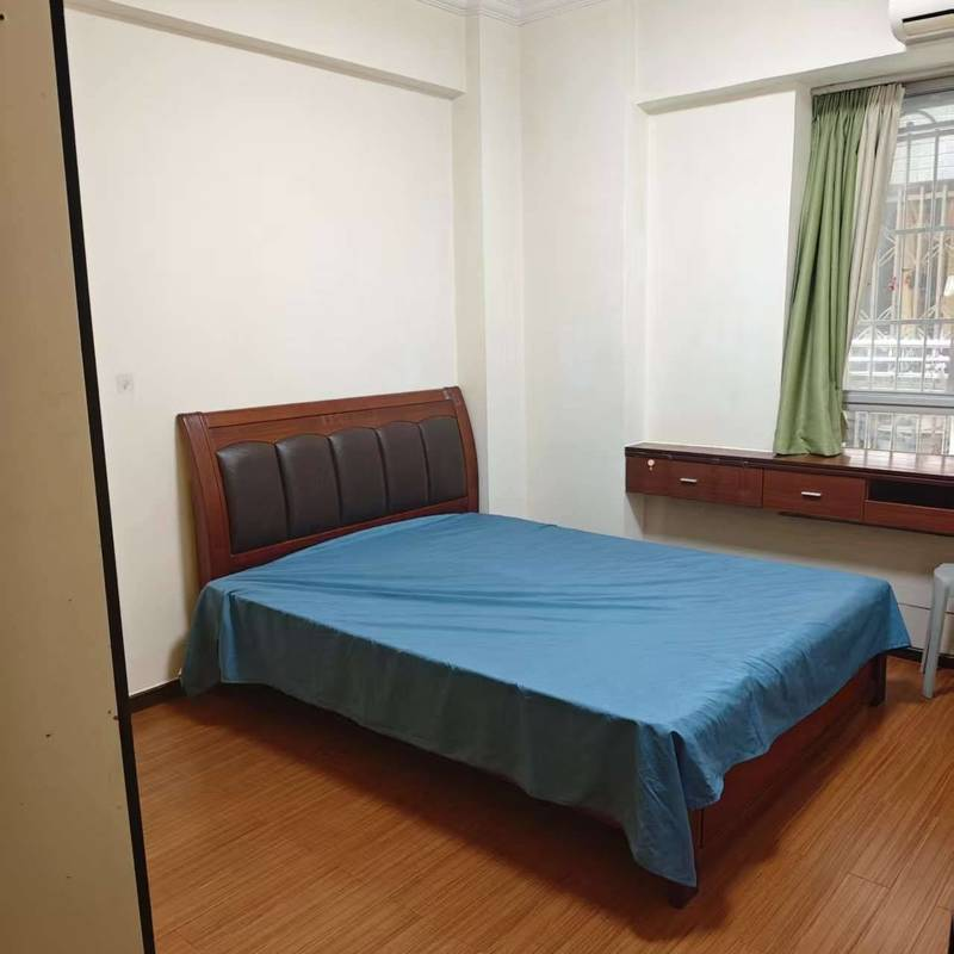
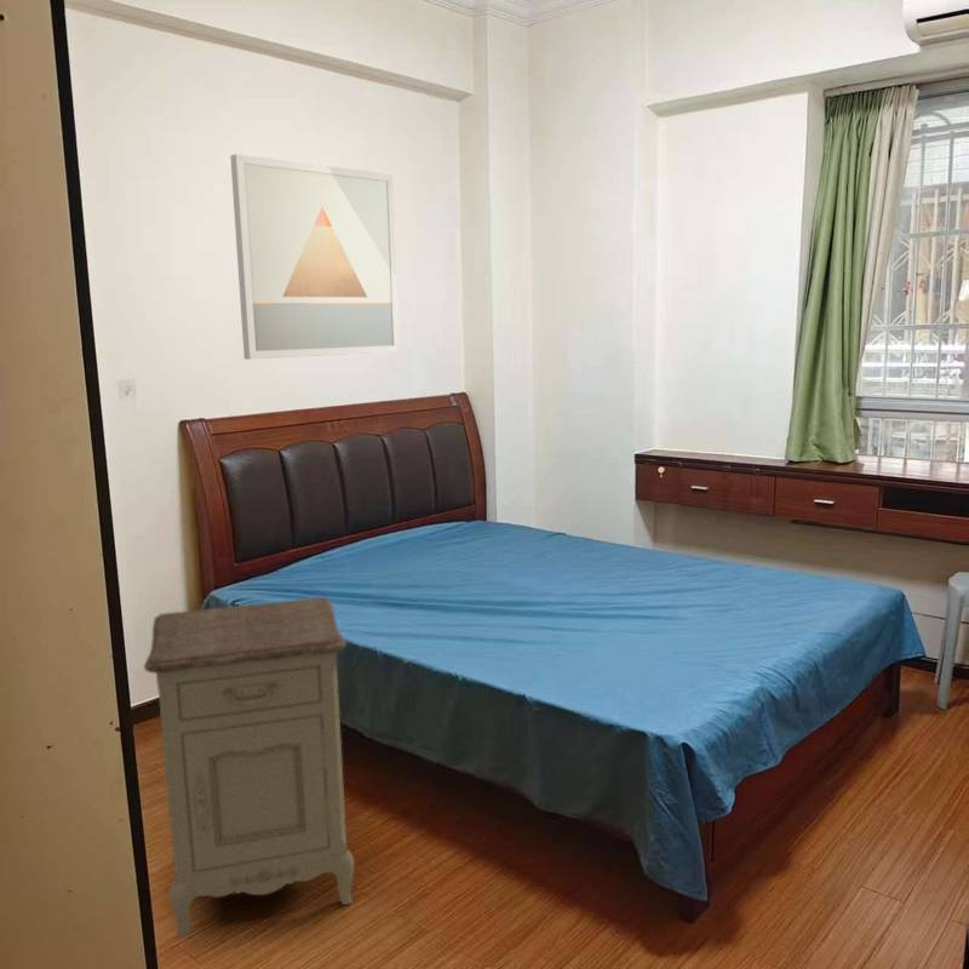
+ wall art (322, 262)
+ nightstand (256, 761)
